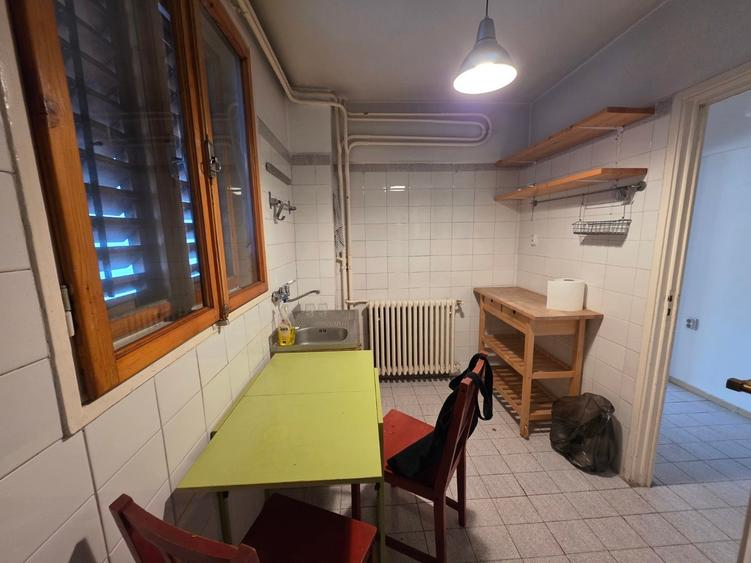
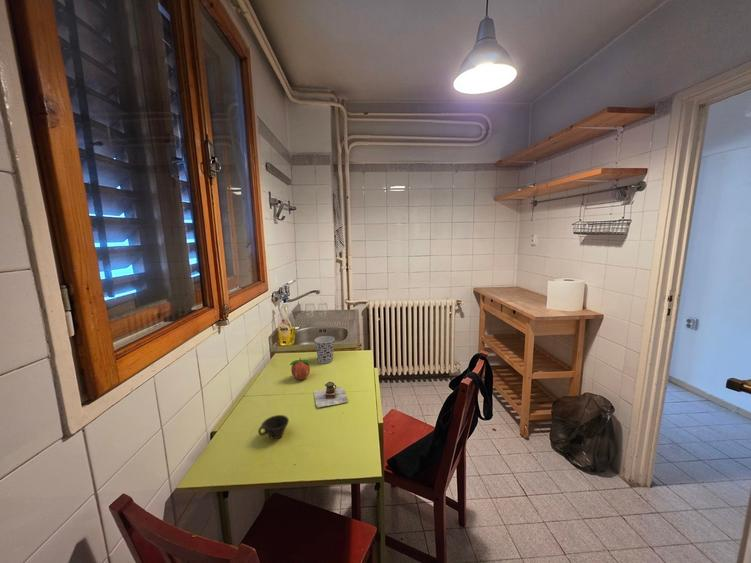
+ fruit (300, 368)
+ teapot (330, 388)
+ cup (325, 349)
+ cup (274, 428)
